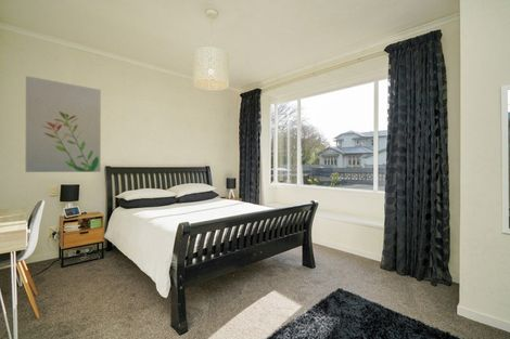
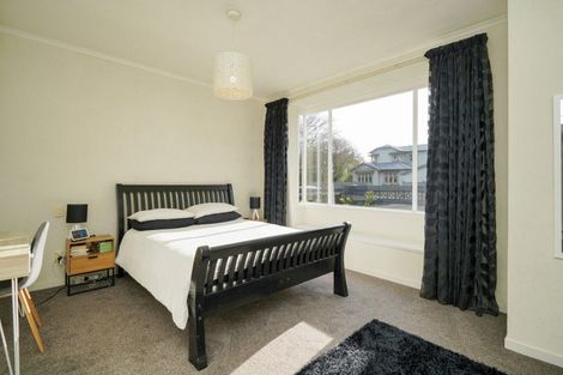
- wall art (65, 128)
